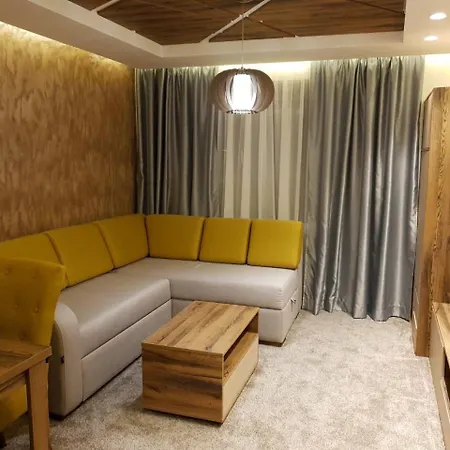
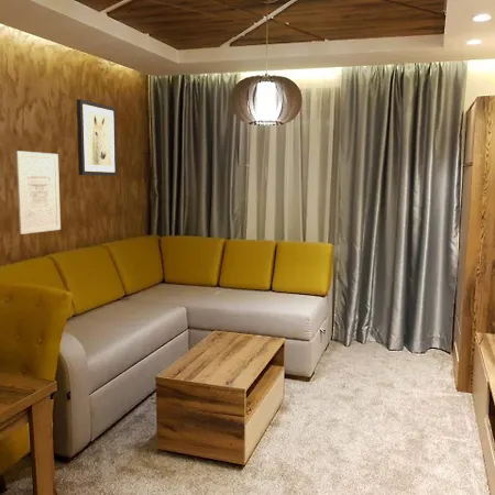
+ wall art (40, 193)
+ wall art (98, 140)
